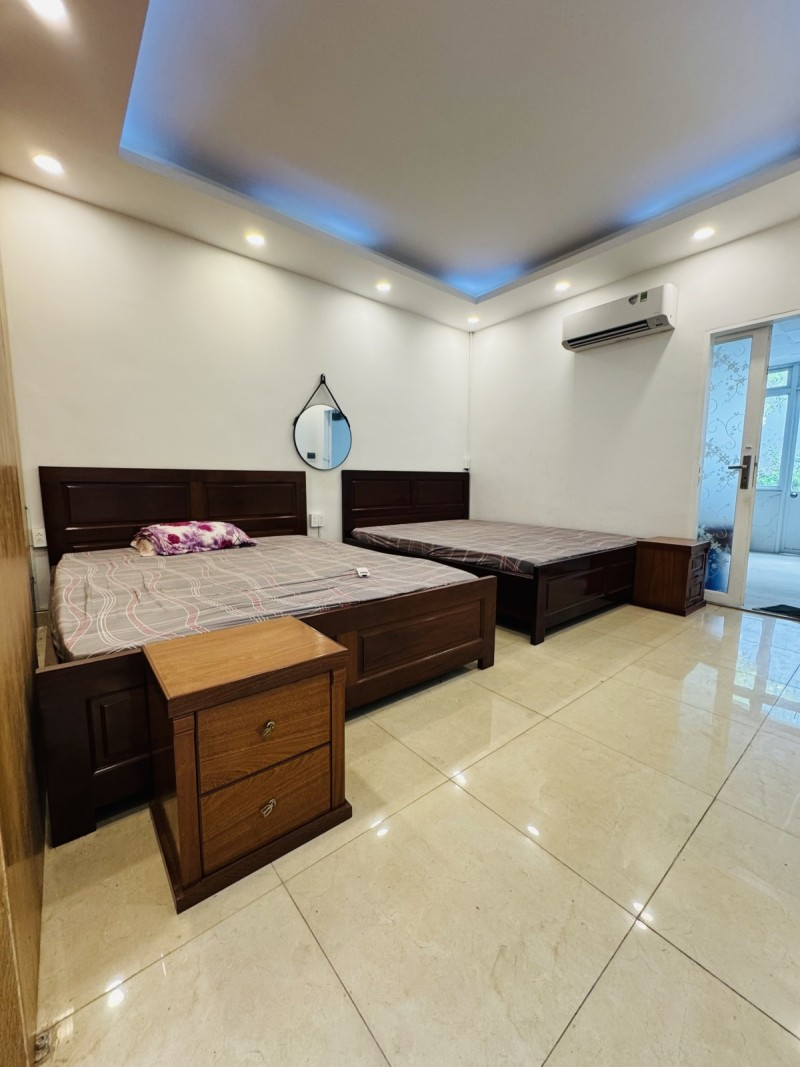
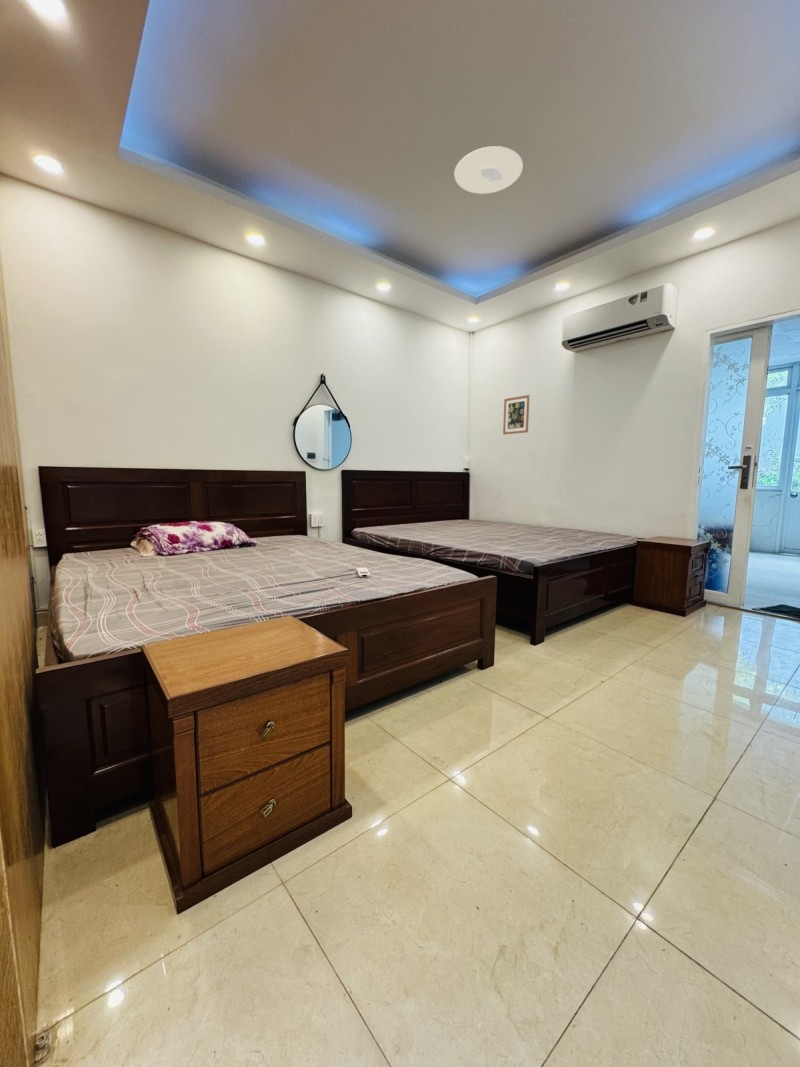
+ wall art (515, 415)
+ ceiling light (488, 168)
